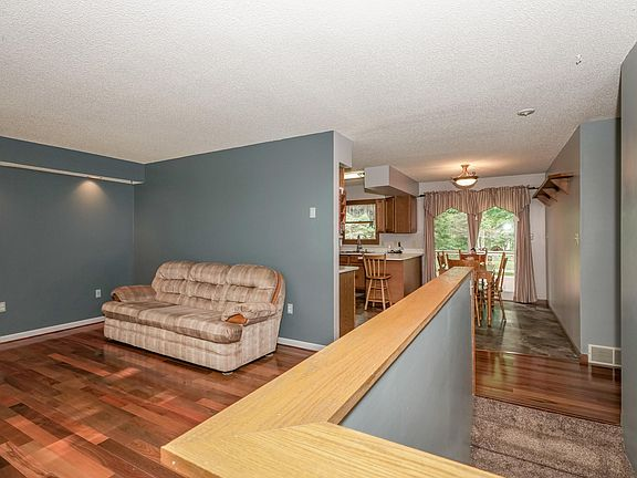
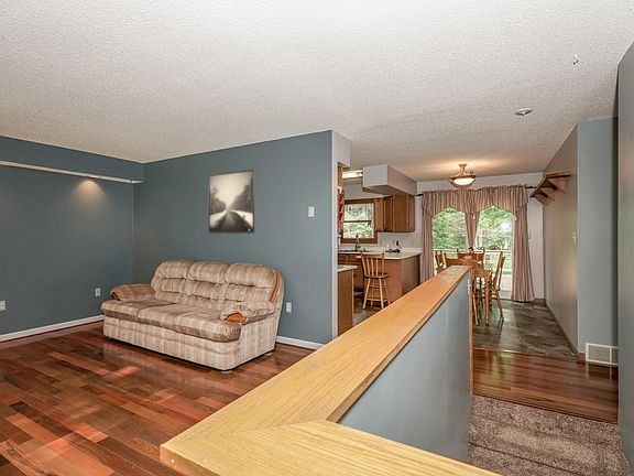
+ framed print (230, 203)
